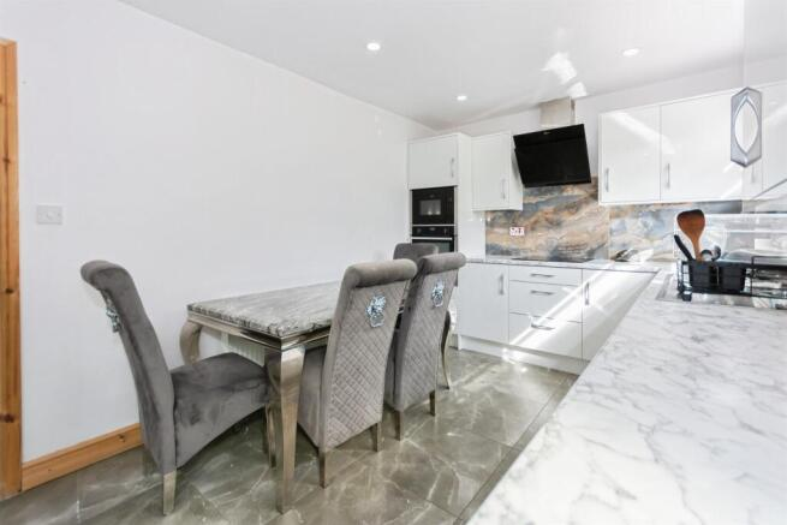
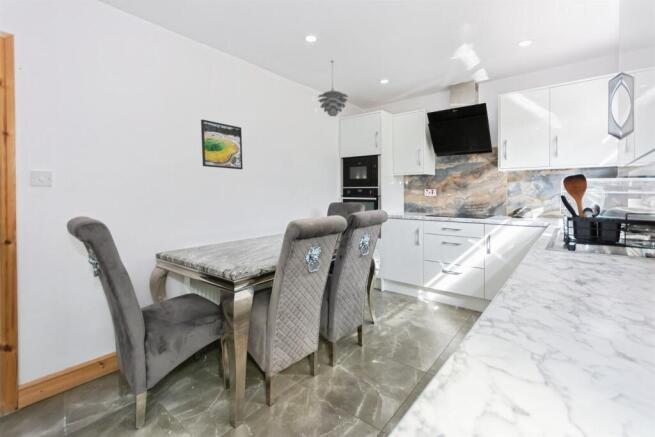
+ pendant light (332, 88)
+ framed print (222, 145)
